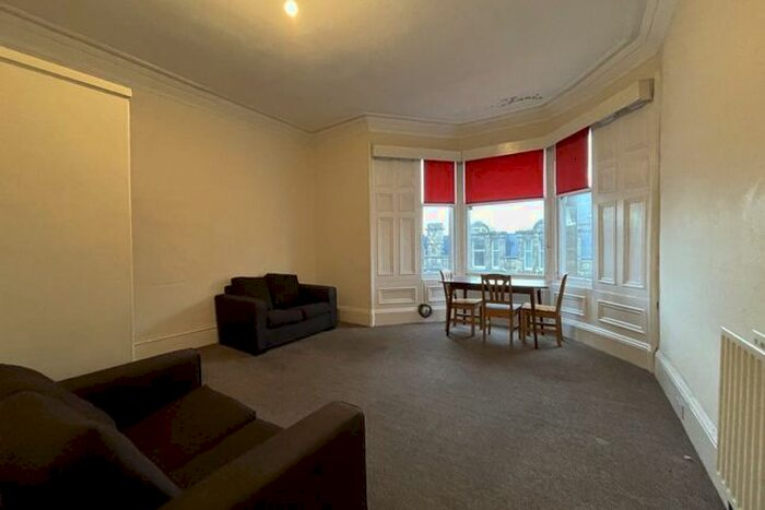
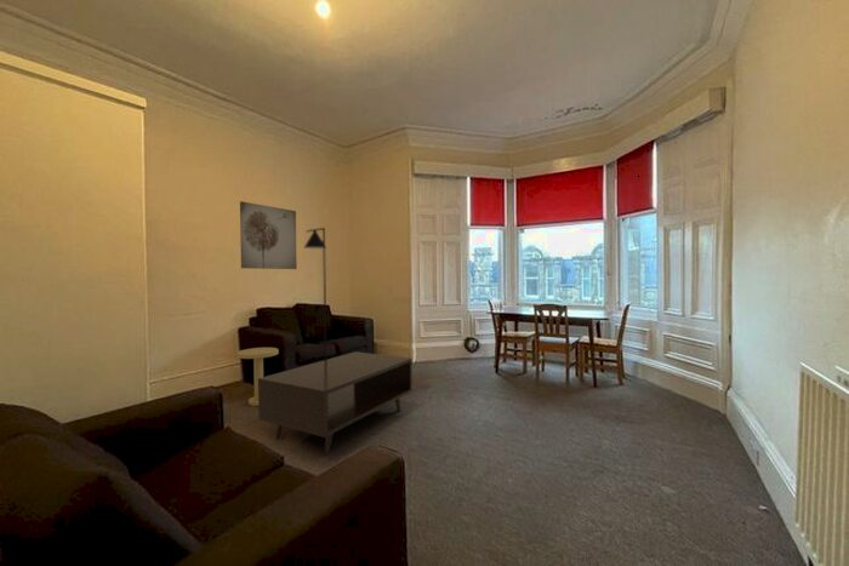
+ floor lamp (324, 309)
+ wall art (269, 238)
+ coffee table (343, 395)
+ side table (258, 377)
